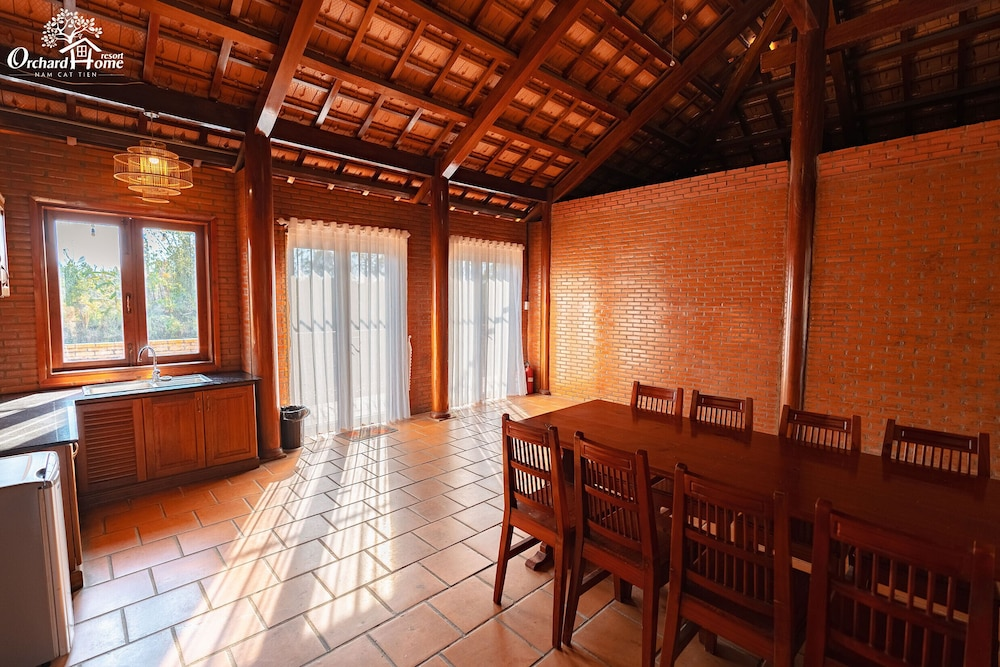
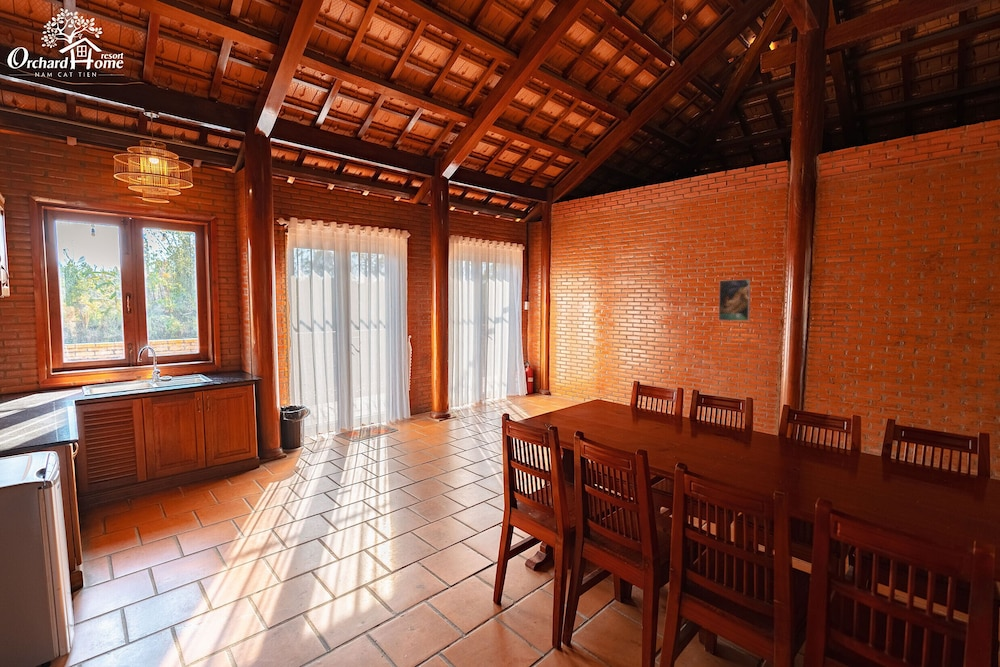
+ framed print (734, 300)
